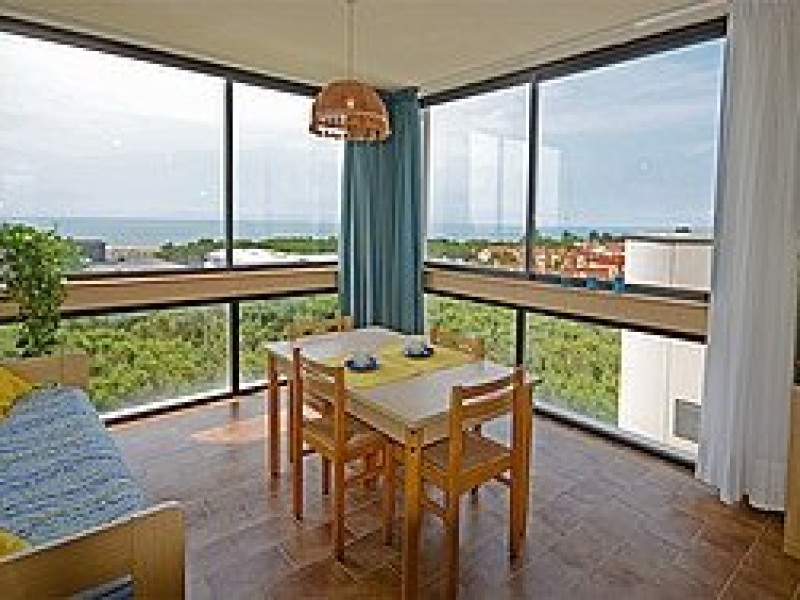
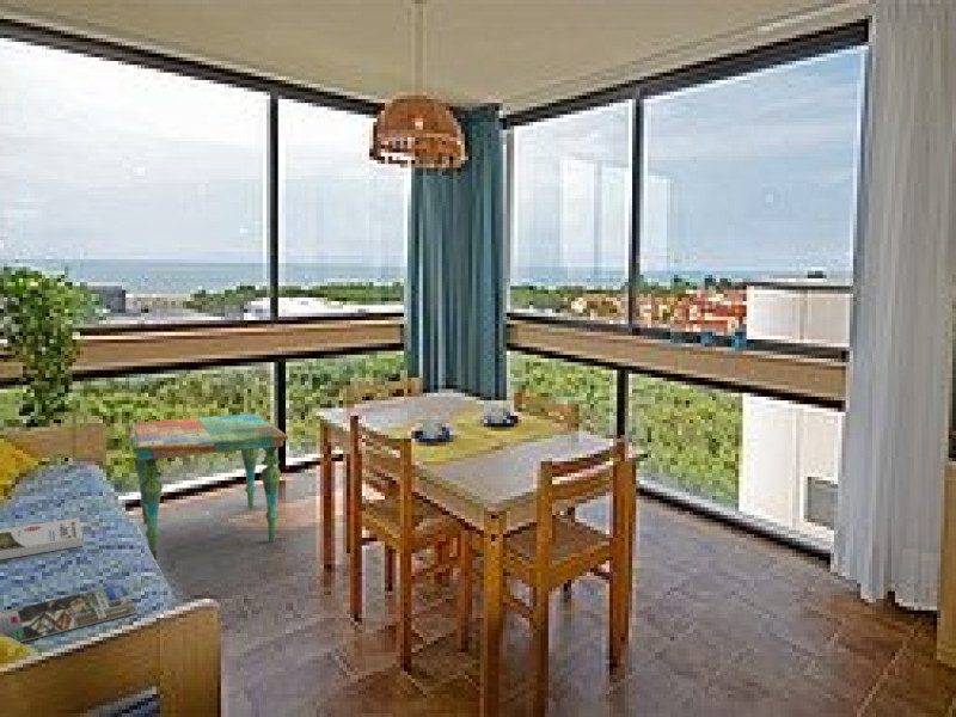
+ book (35, 538)
+ magazine (67, 612)
+ side table (206, 453)
